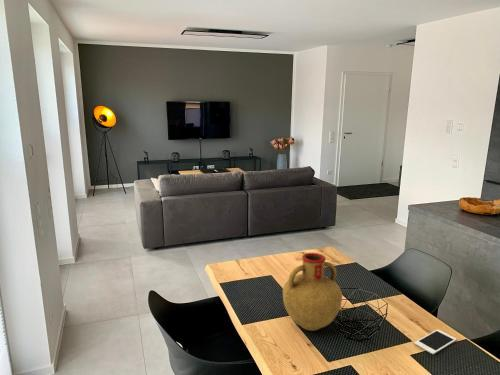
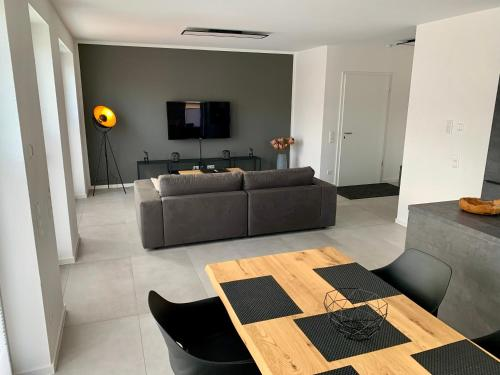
- vase (312, 291)
- cell phone (435, 341)
